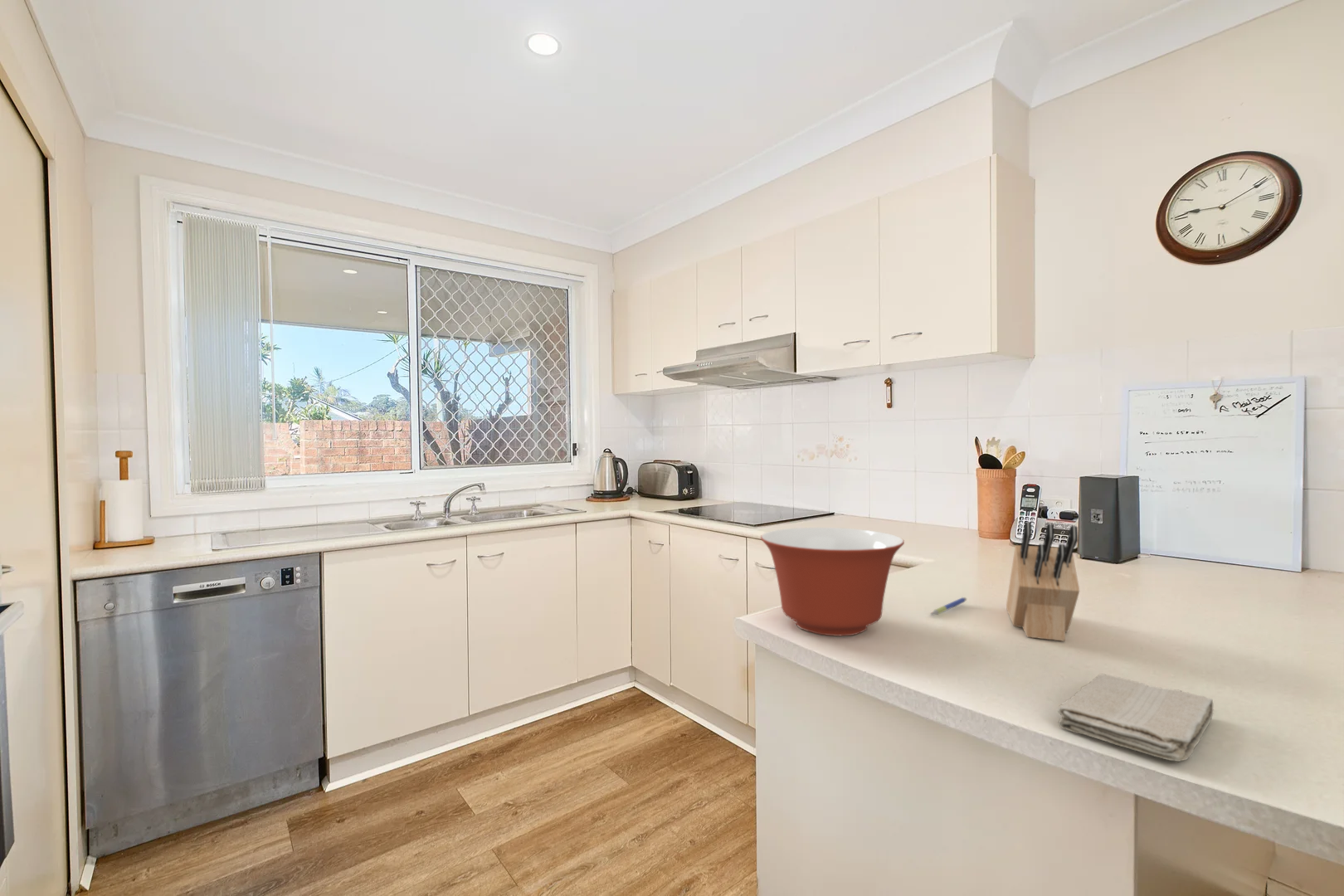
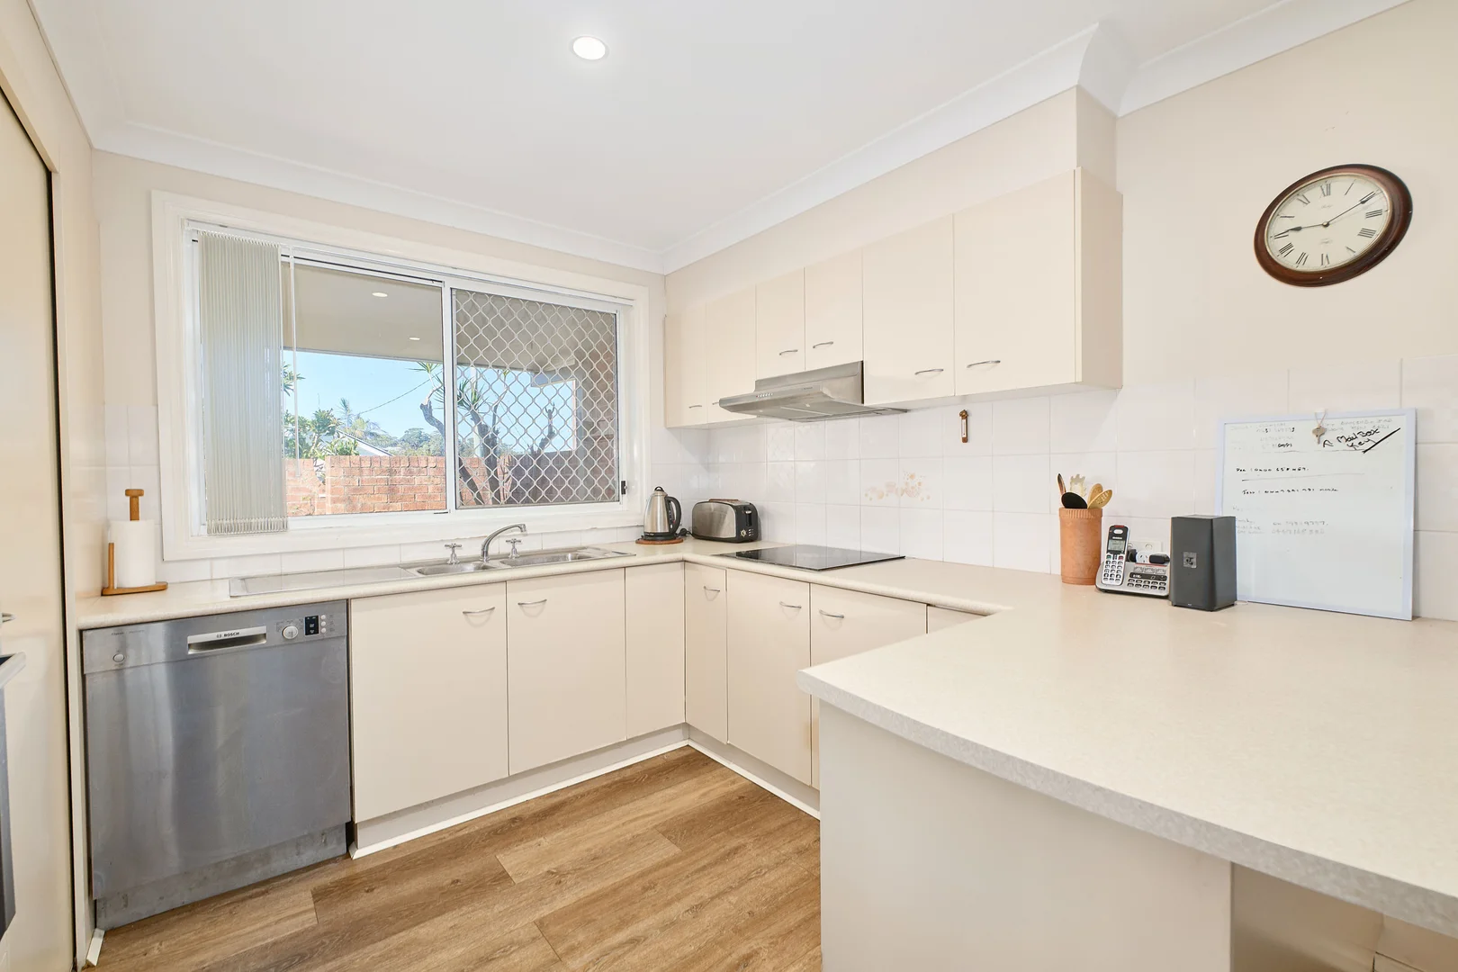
- pen (948, 606)
- mixing bowl (830, 581)
- knife block (1040, 572)
- washcloth (1136, 710)
